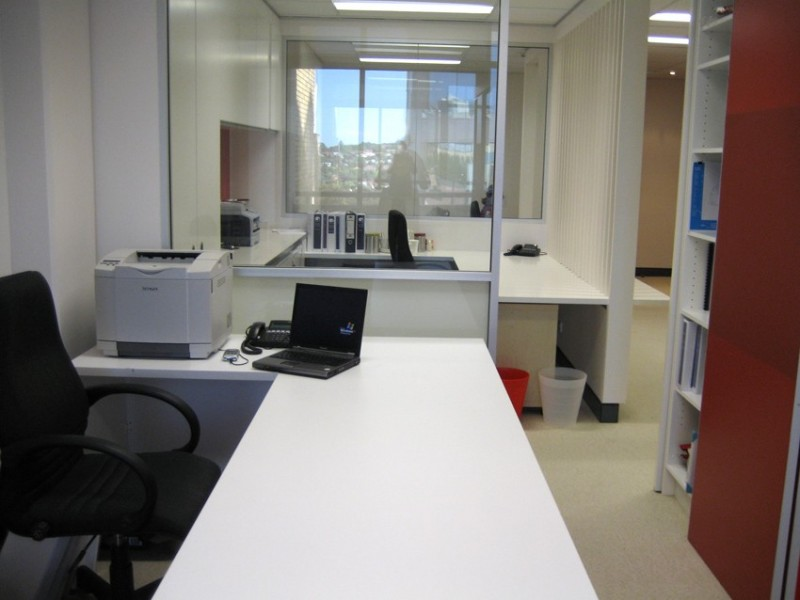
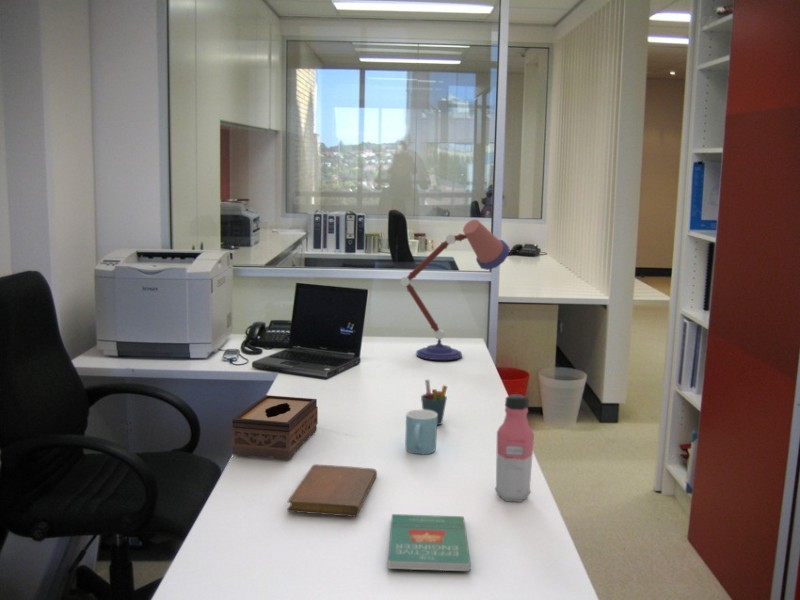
+ notebook (334, 488)
+ book (428, 540)
+ water bottle (514, 446)
+ tissue box (276, 425)
+ desk lamp (480, 267)
+ pen holder (434, 402)
+ mug (420, 433)
